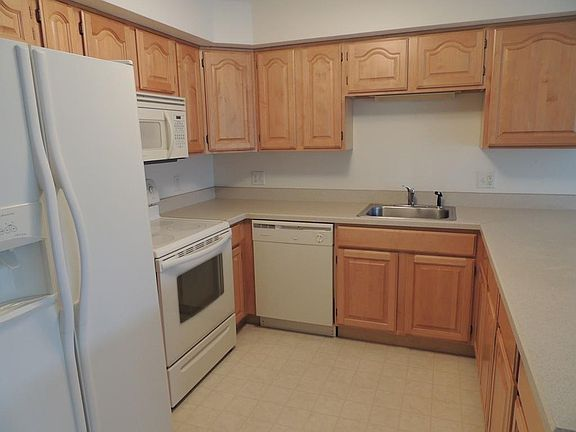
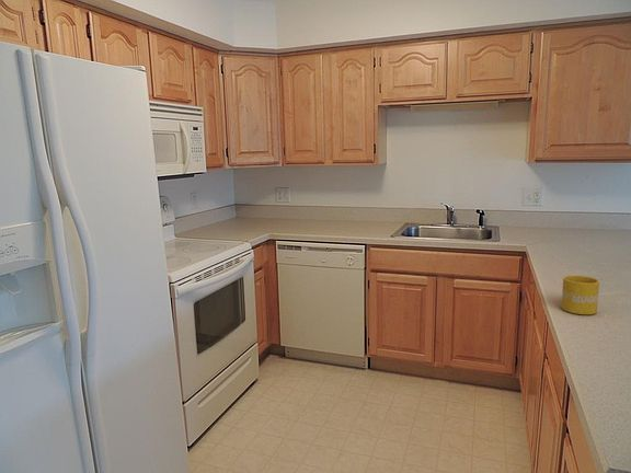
+ mug (578, 292)
